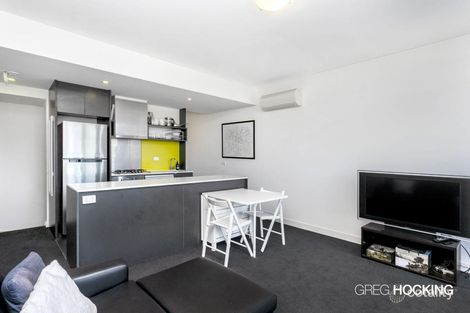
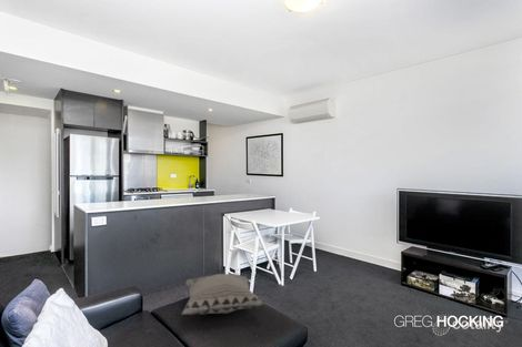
+ decorative pillow (220, 292)
